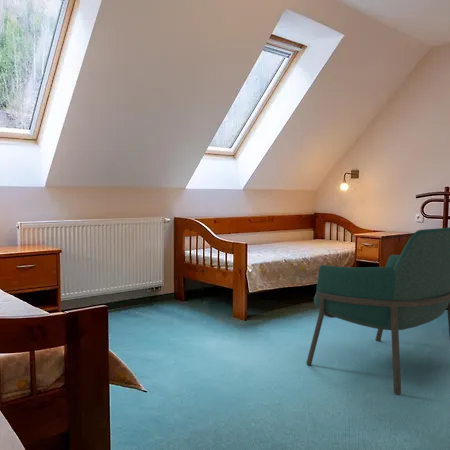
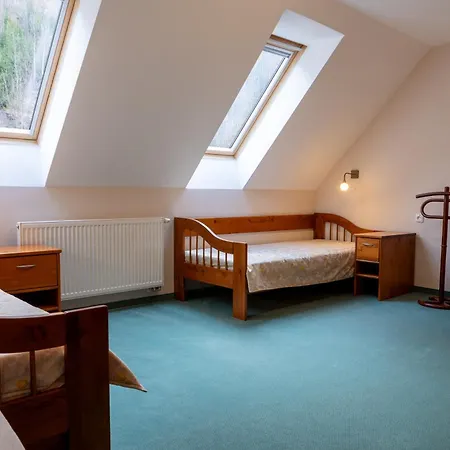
- armchair (384, 294)
